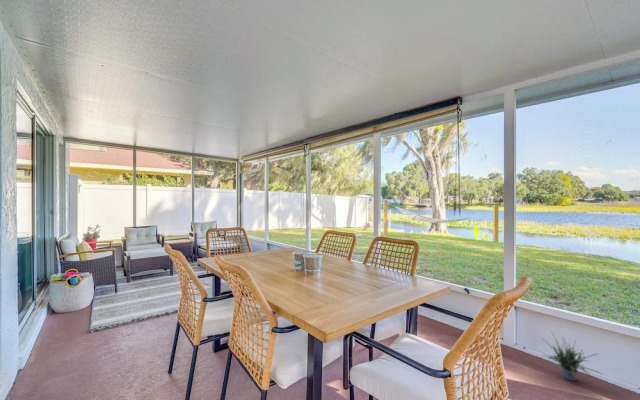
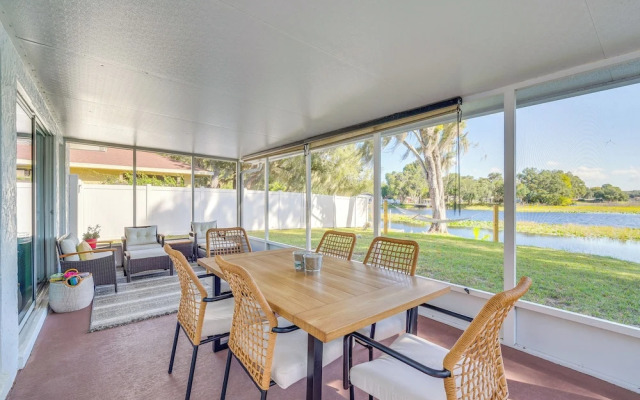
- potted plant (569, 355)
